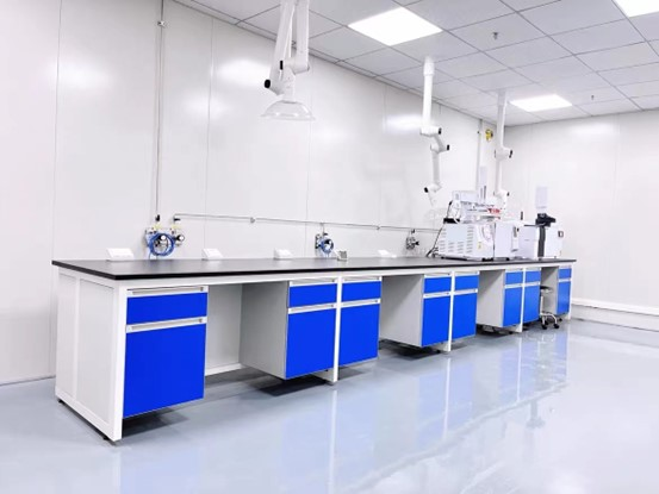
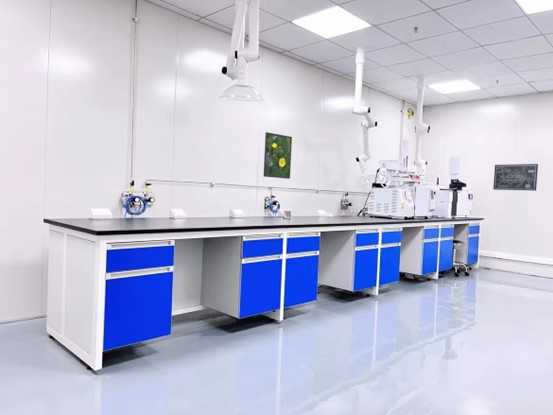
+ wall art (514, 177)
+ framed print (278, 156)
